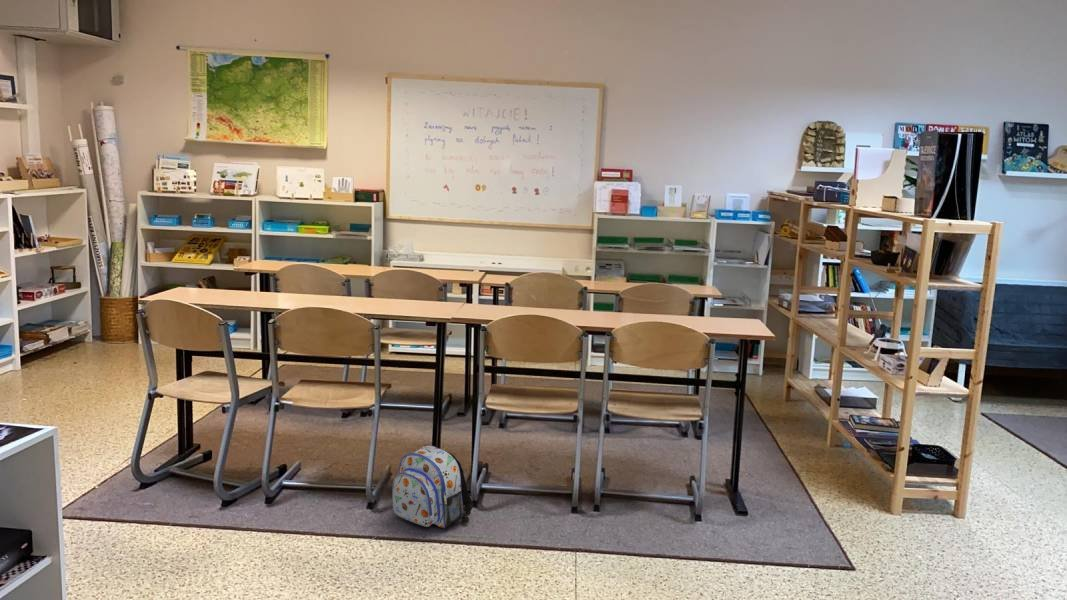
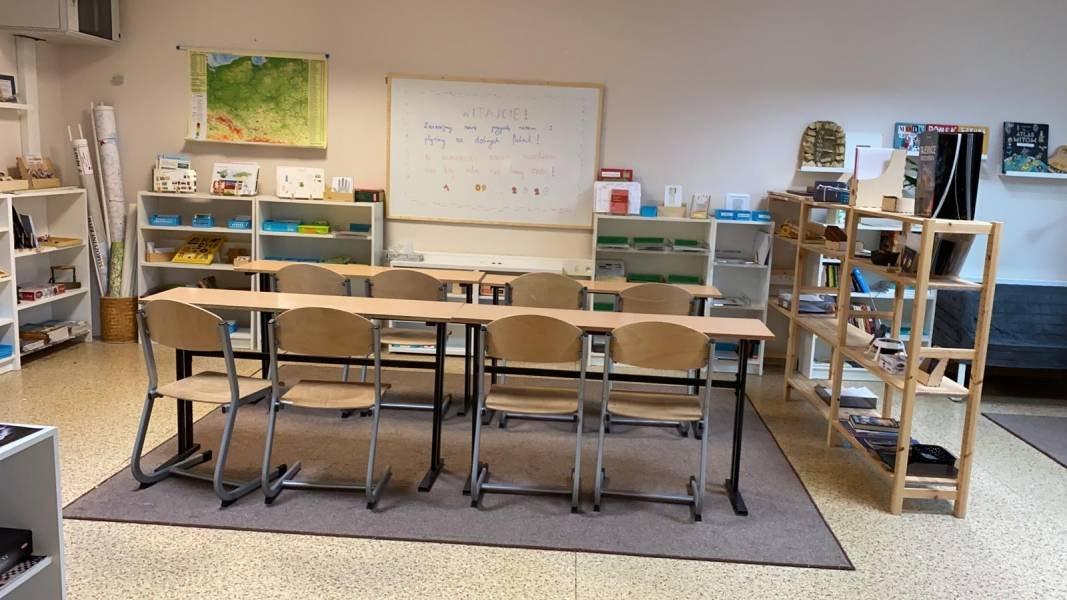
- backpack (427, 485)
